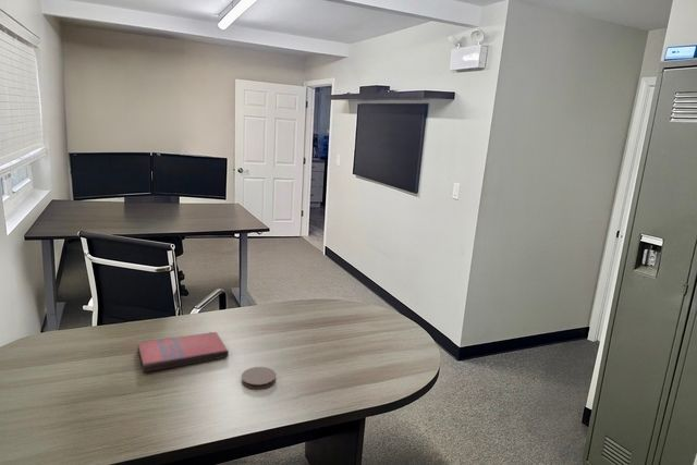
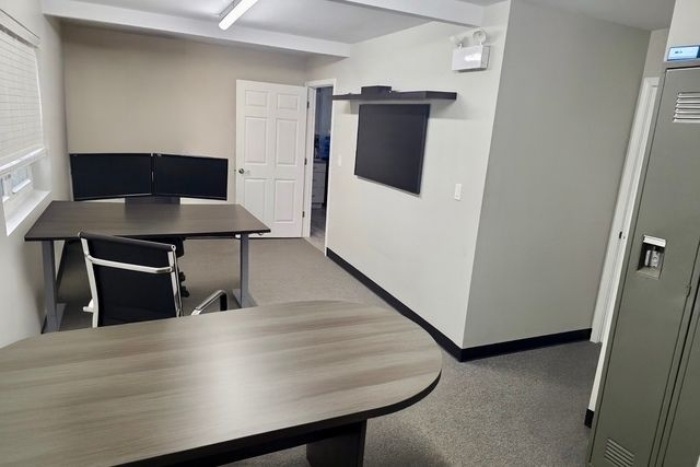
- coaster (258, 377)
- paperback book (182, 348)
